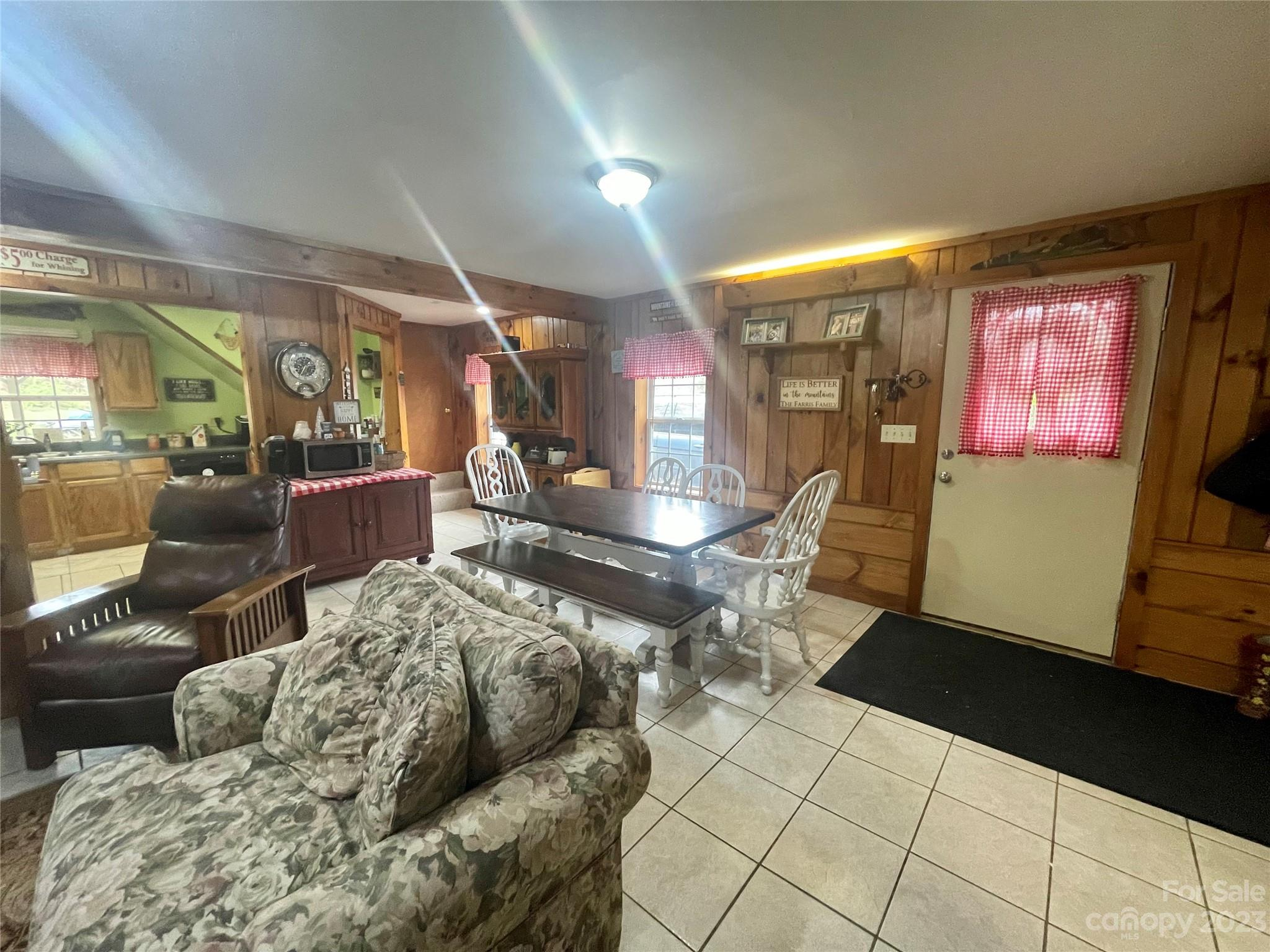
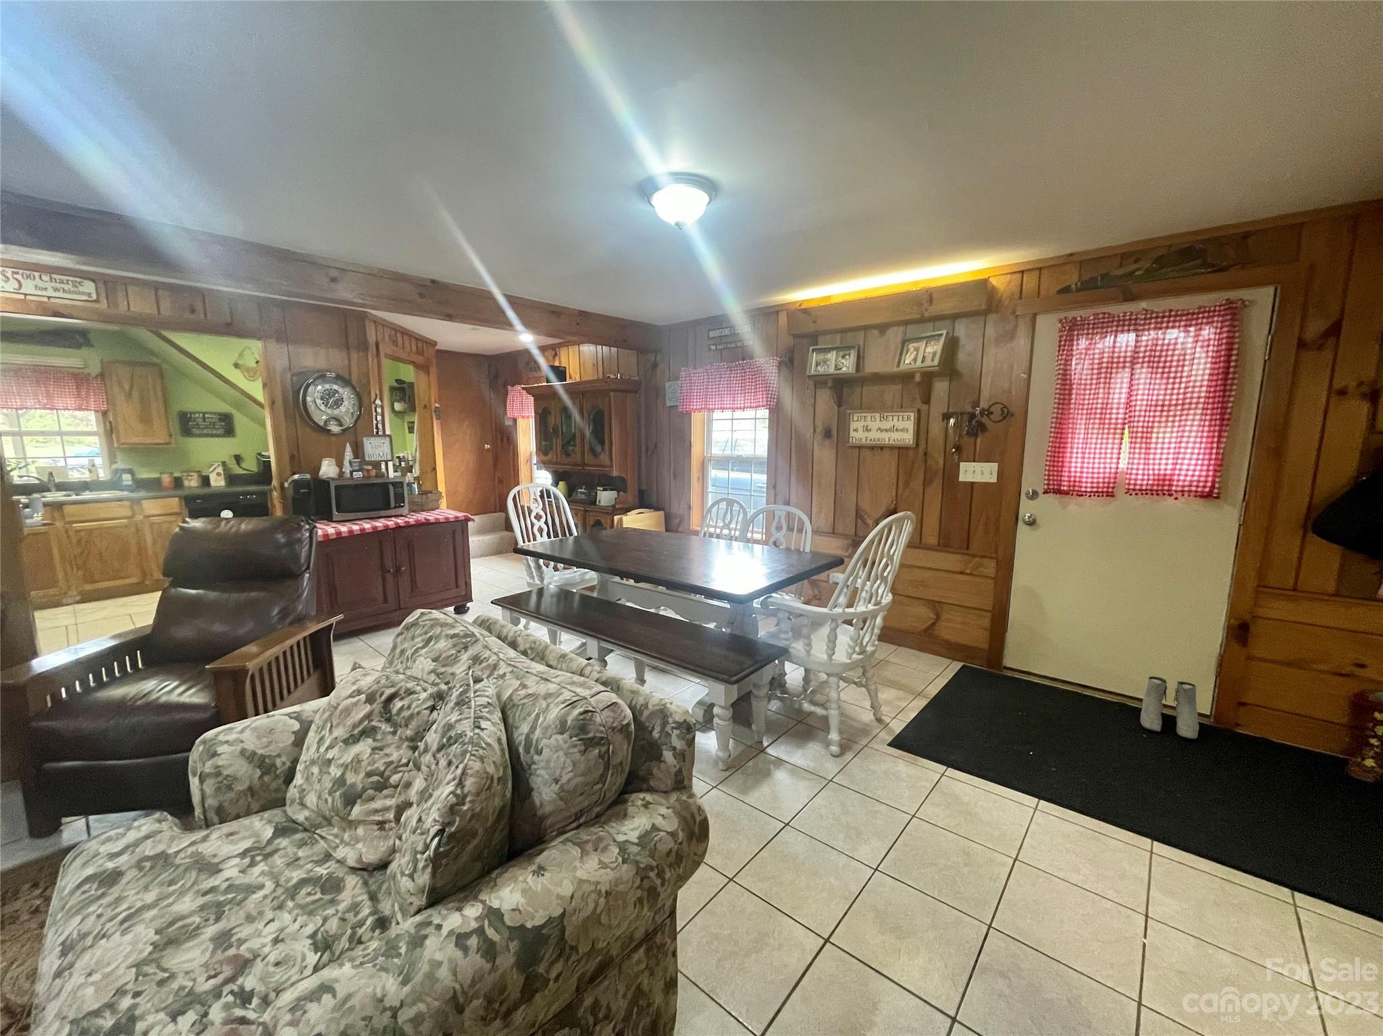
+ boots (1174, 704)
